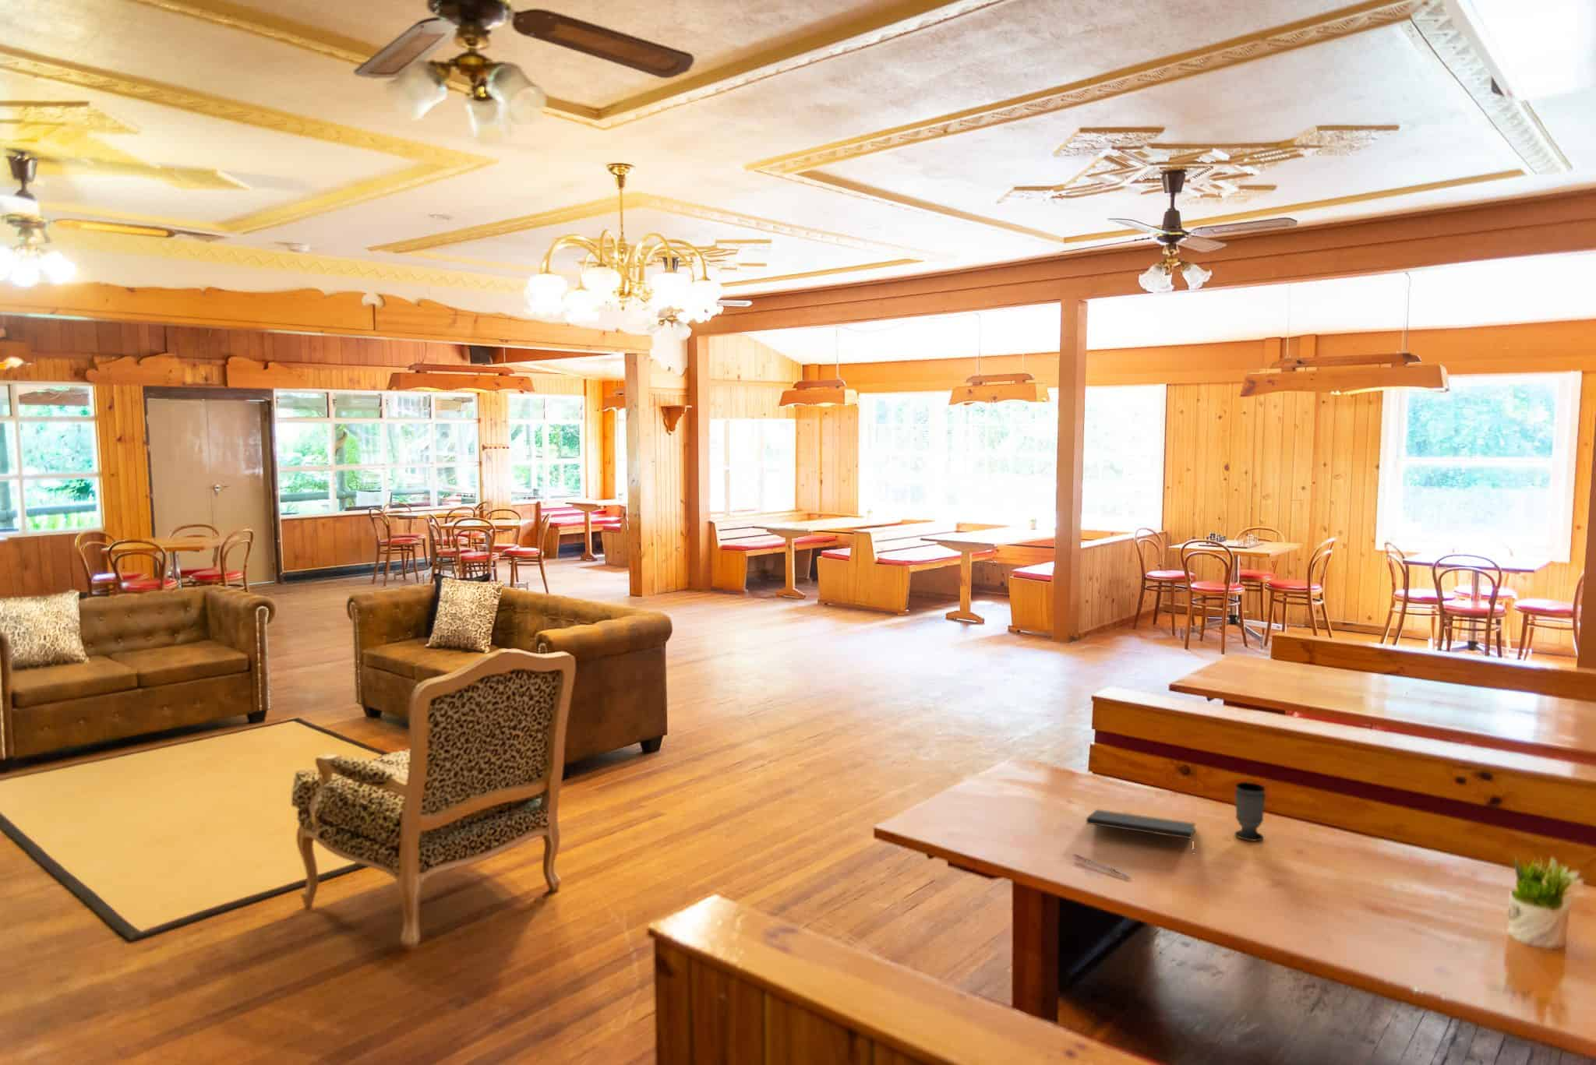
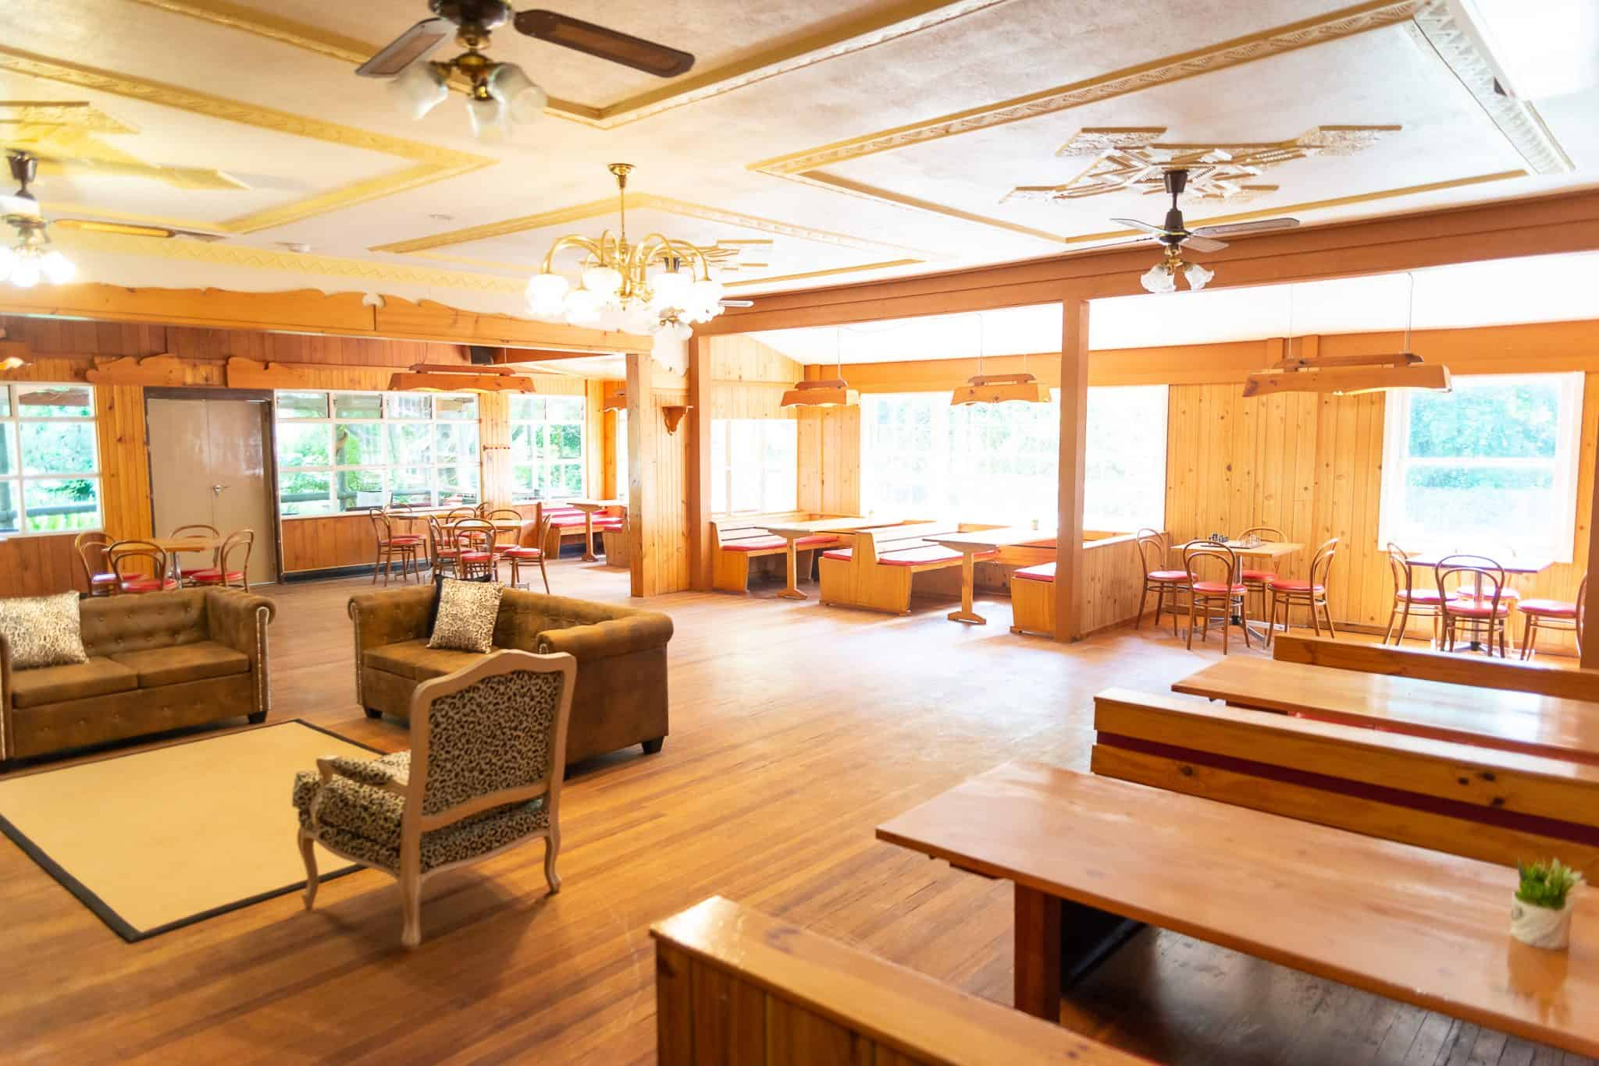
- cup (1249, 811)
- pen (1102, 865)
- notepad (1141, 823)
